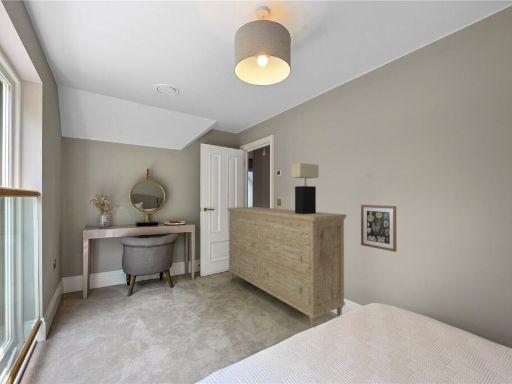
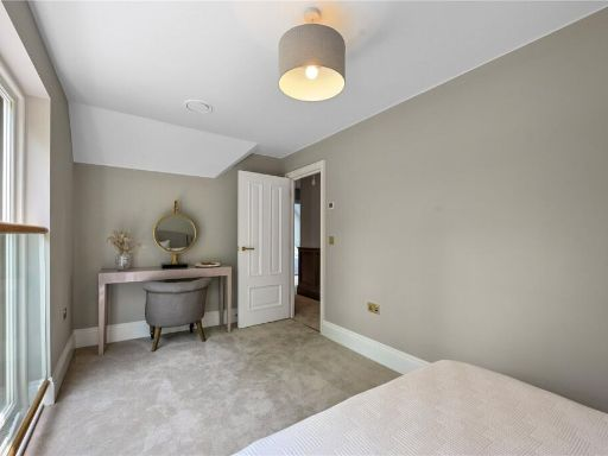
- wall art (377, 226)
- table lamp (305, 188)
- dresser (275, 252)
